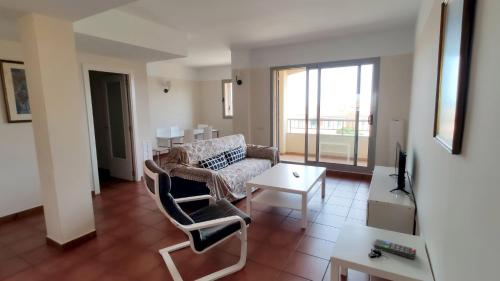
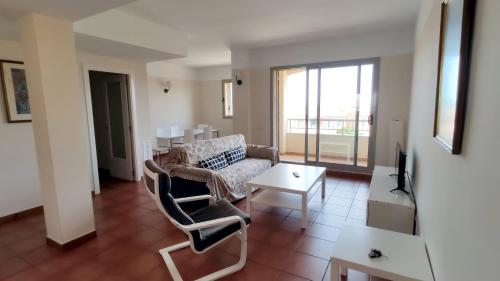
- remote control (394, 248)
